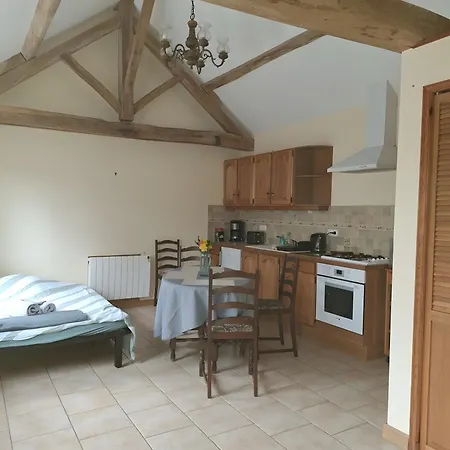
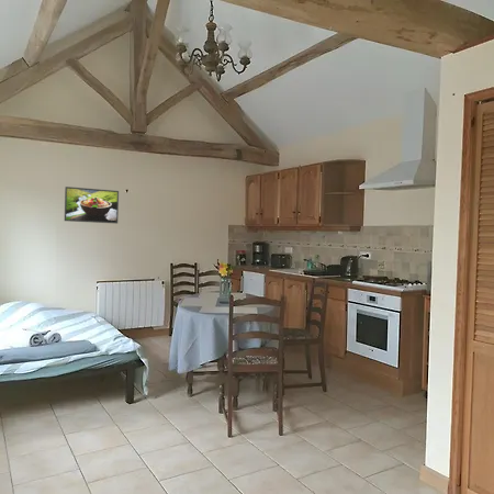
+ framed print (92, 205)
